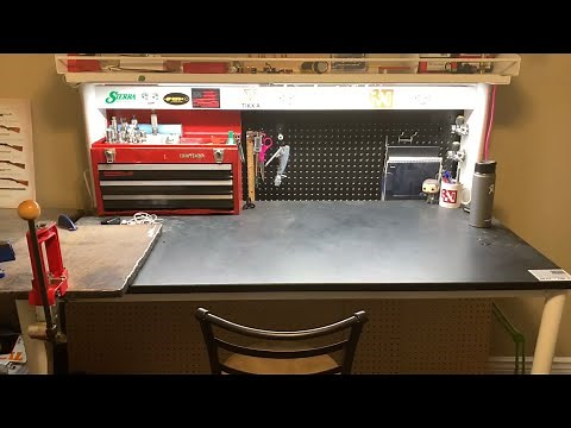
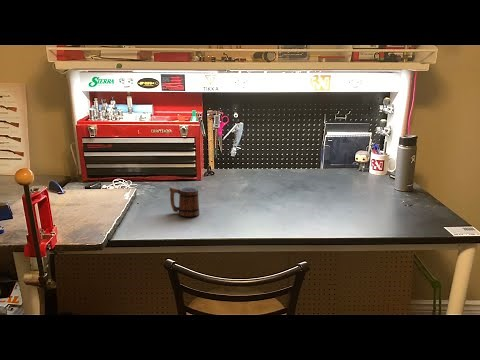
+ mug (184, 200)
